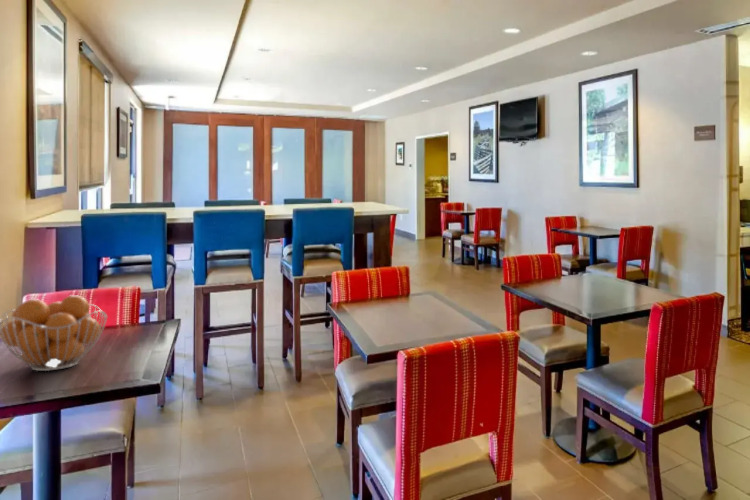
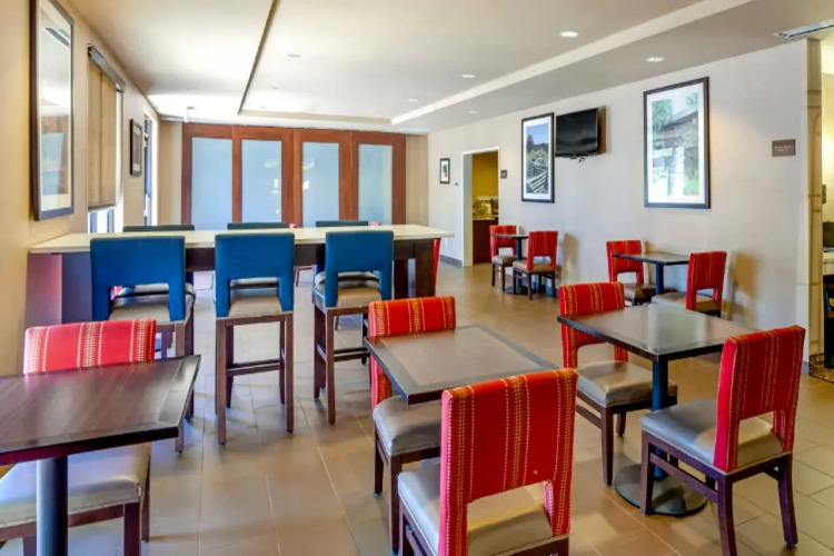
- fruit basket (54, 331)
